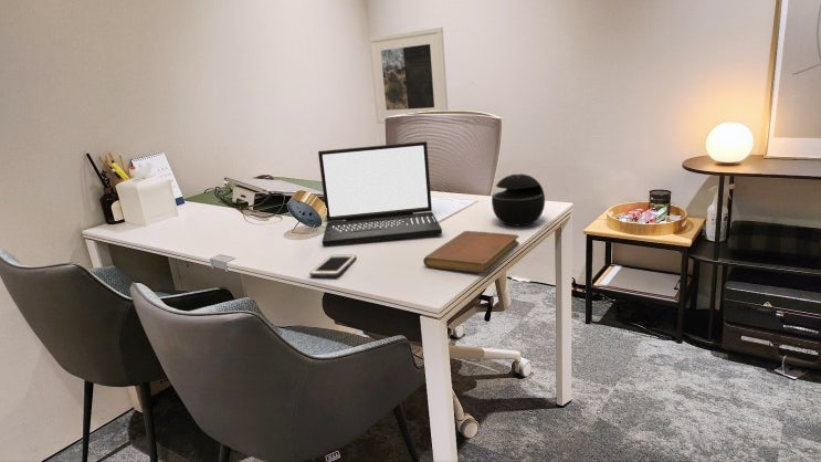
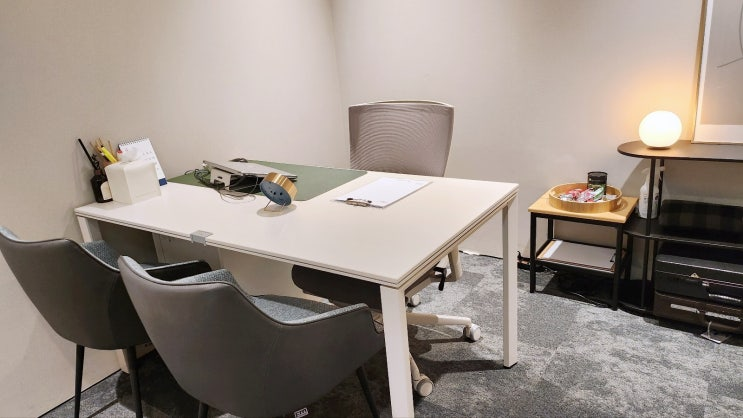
- notebook (473, 250)
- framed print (408, 78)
- laptop (377, 190)
- cell phone (334, 265)
- speaker (517, 198)
